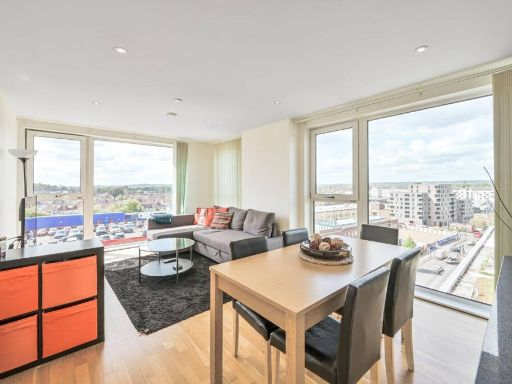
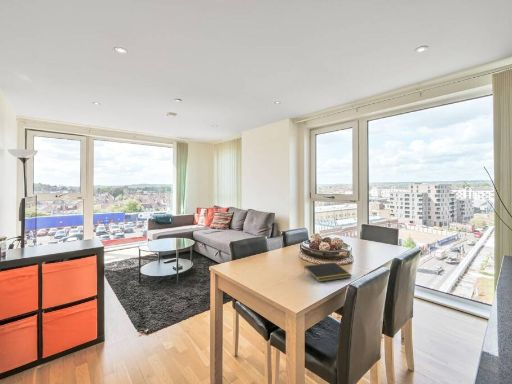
+ notepad (327, 271)
